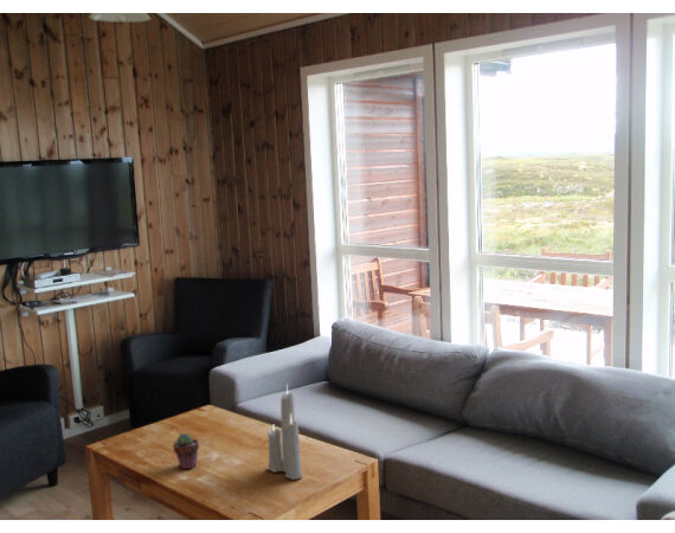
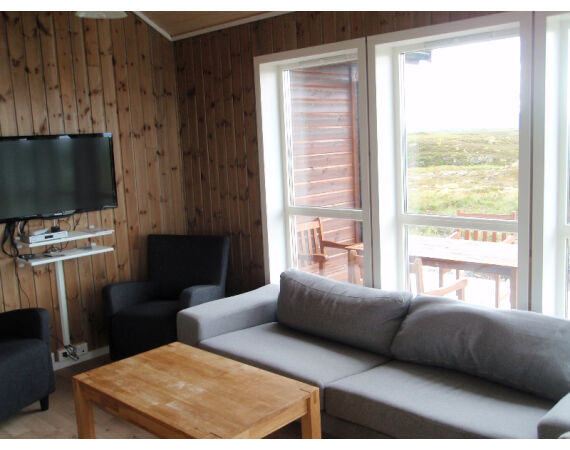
- candle (285, 426)
- potted succulent (186, 449)
